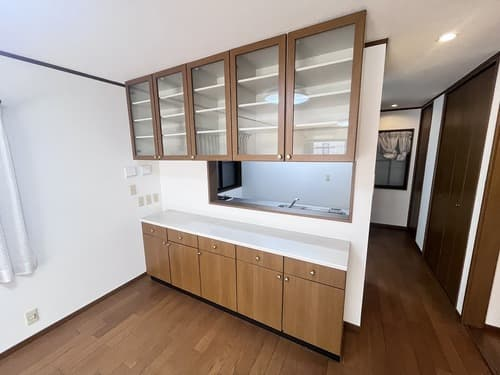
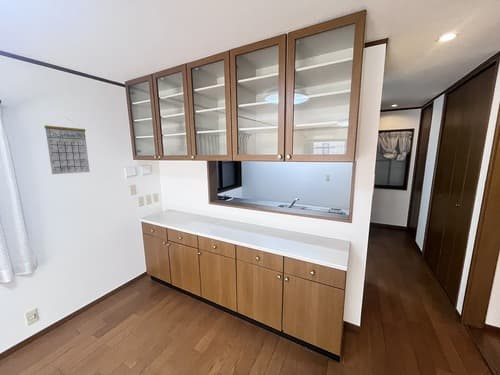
+ calendar (68, 145)
